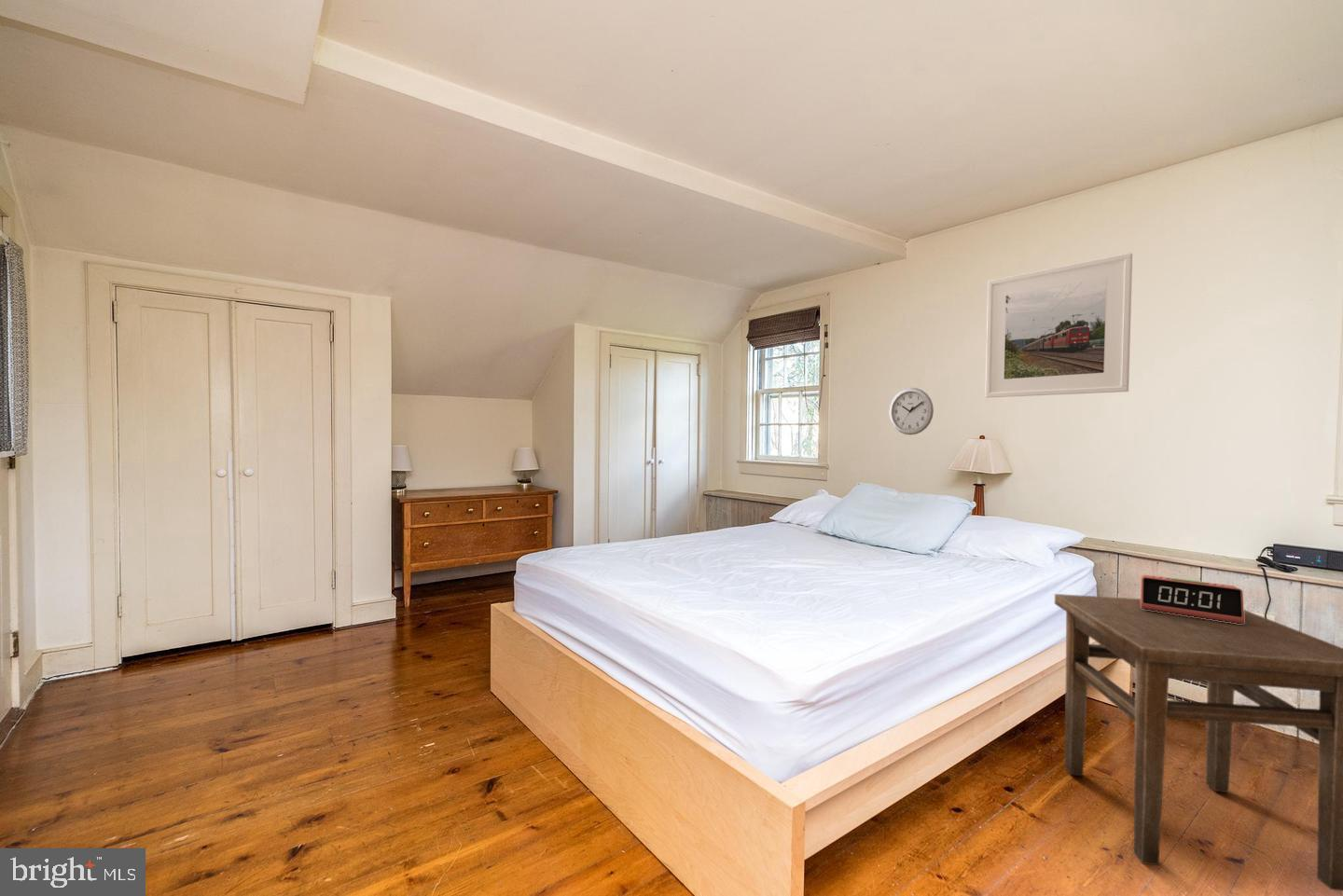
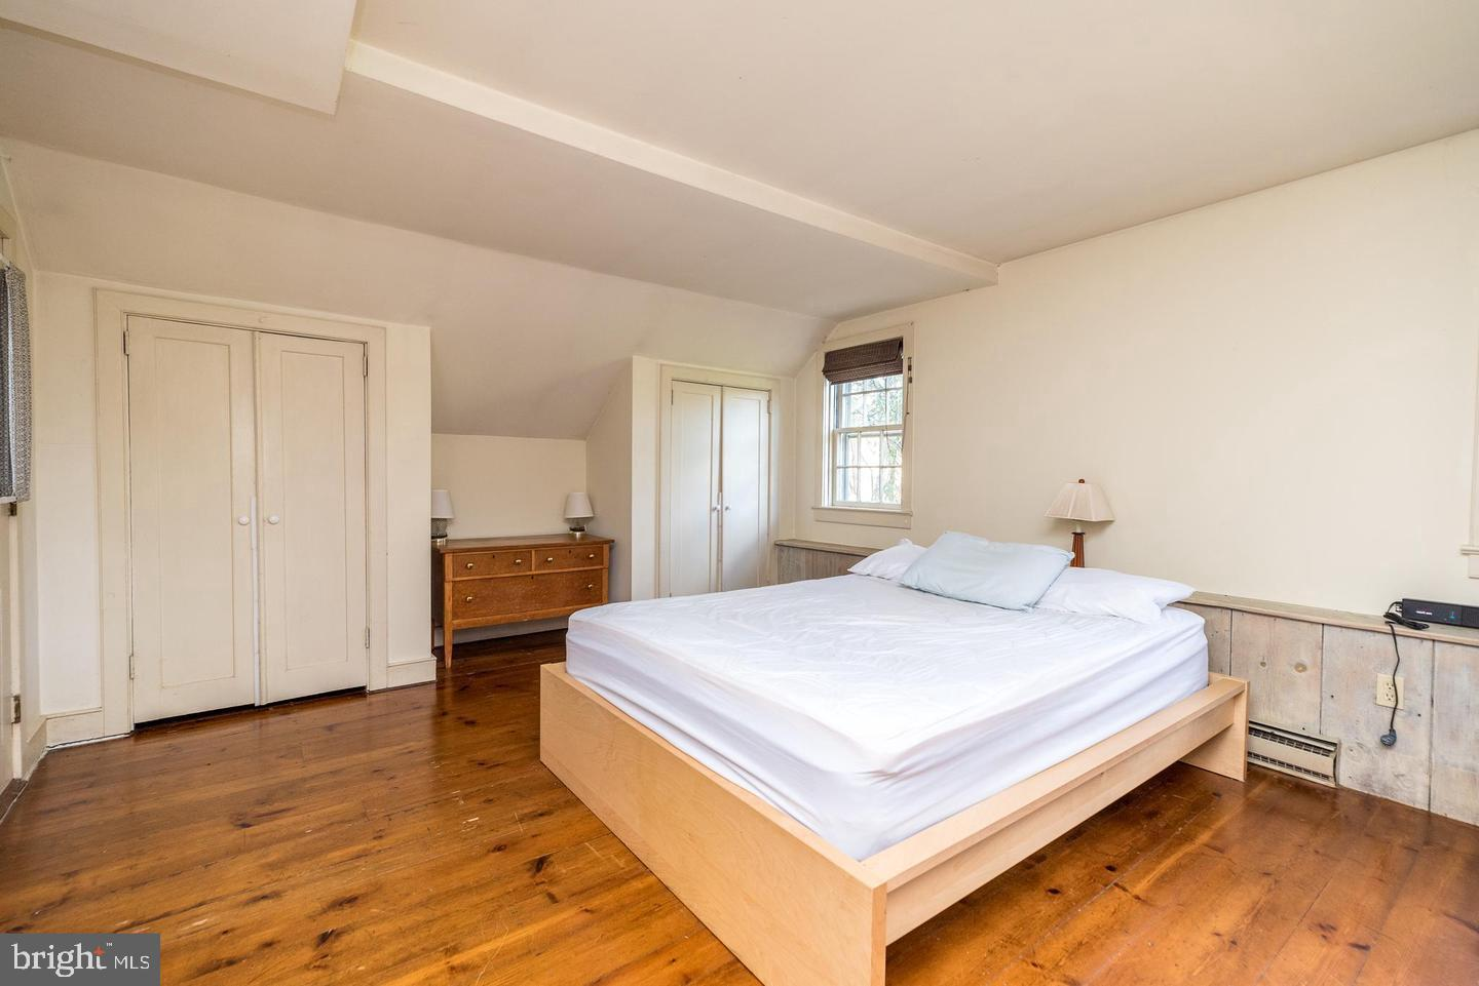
- wall clock (909, 411)
- side table (1187, 719)
- alarm clock (1188, 594)
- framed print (1052, 331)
